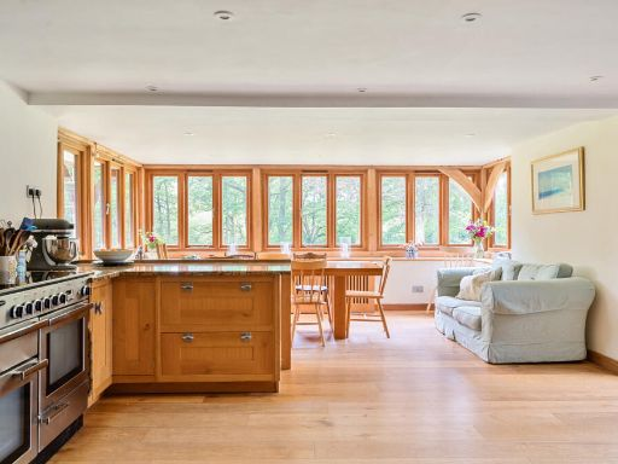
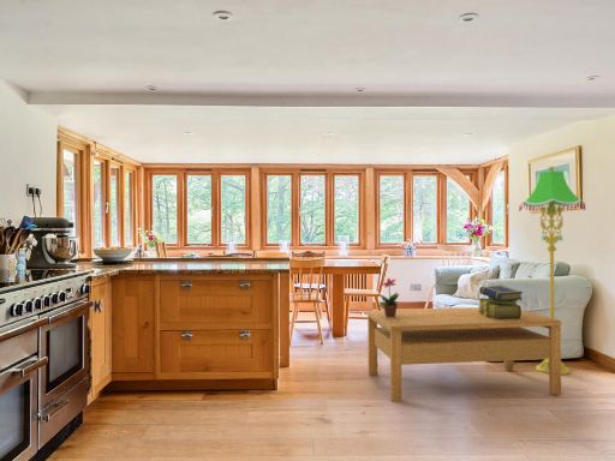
+ potted flower (389, 297)
+ coffee table (458, 349)
+ stack of books (500, 301)
+ floor lamp (551, 268)
